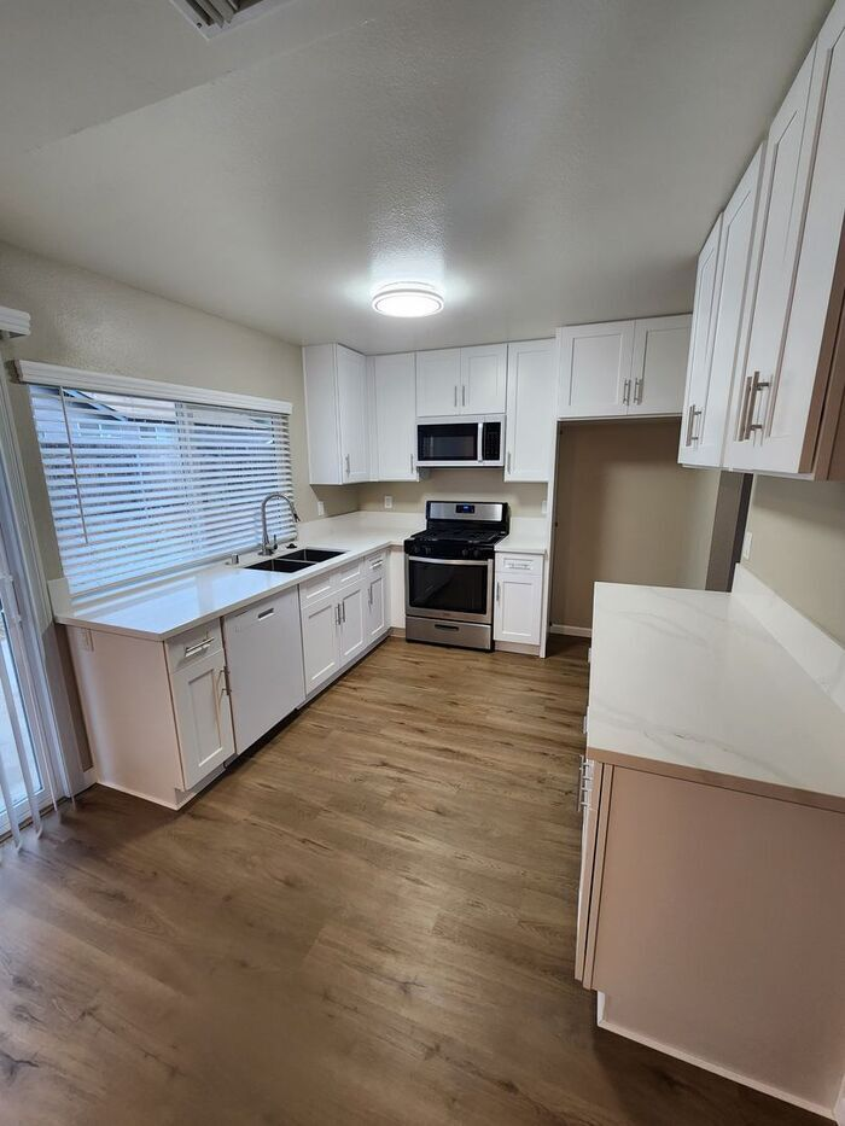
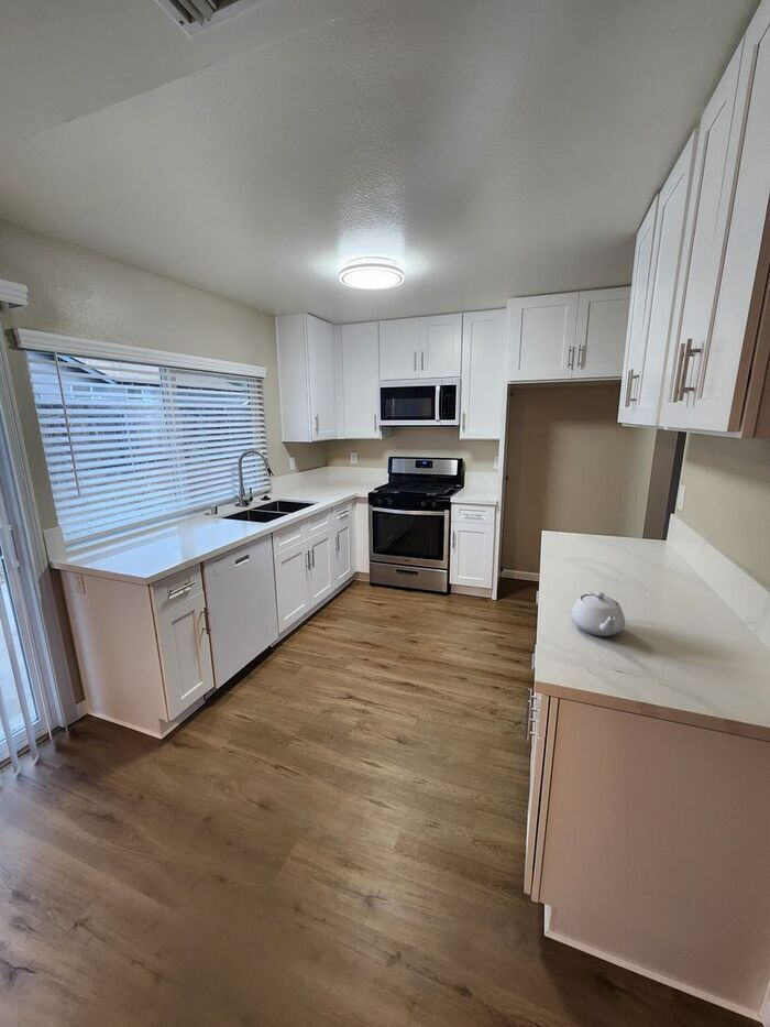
+ teapot (600, 612)
